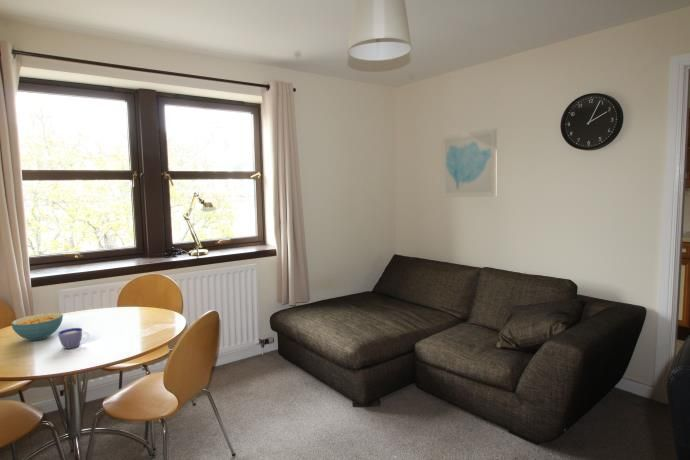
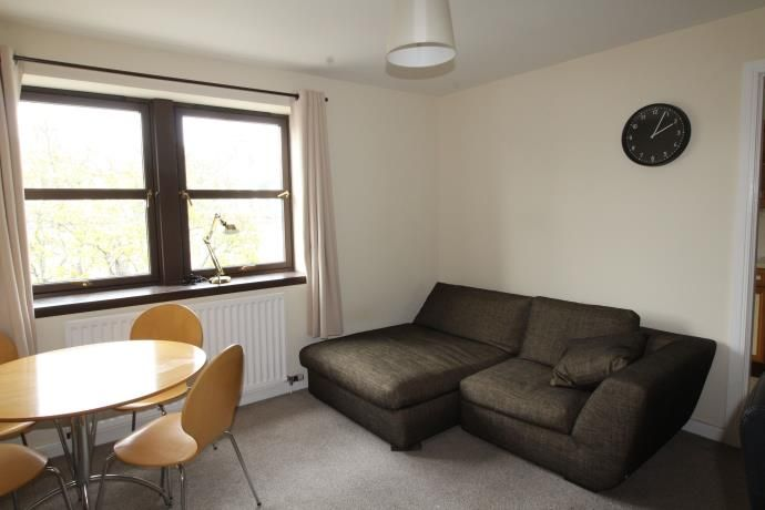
- cereal bowl (38, 328)
- wall art (467, 165)
- cup (74, 338)
